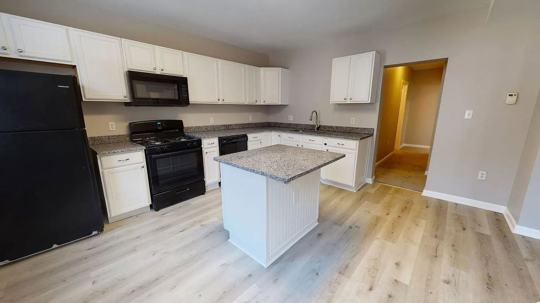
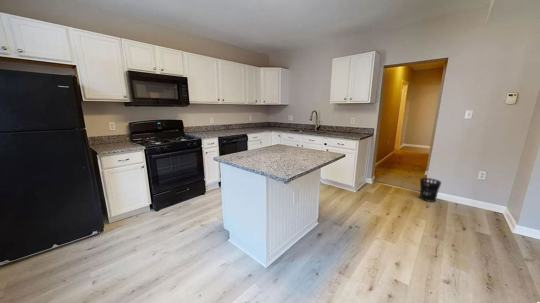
+ wastebasket (429, 189)
